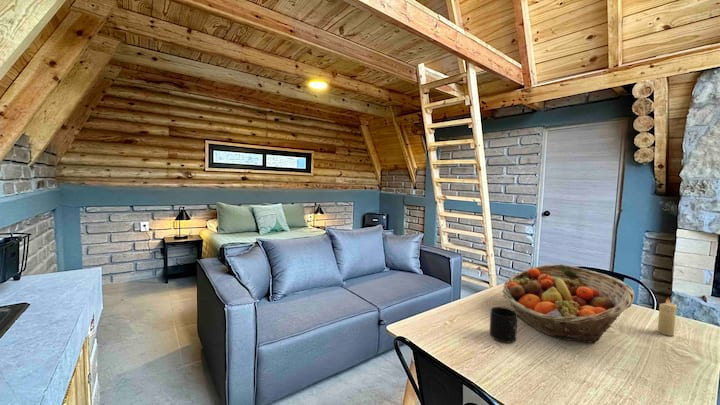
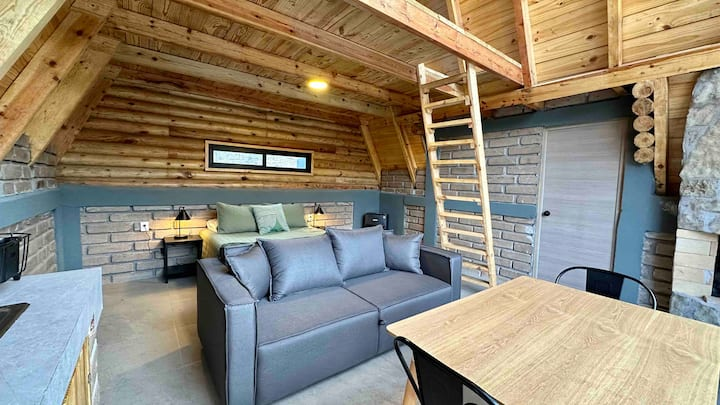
- fruit basket (559, 297)
- candle (666, 315)
- mug (504, 326)
